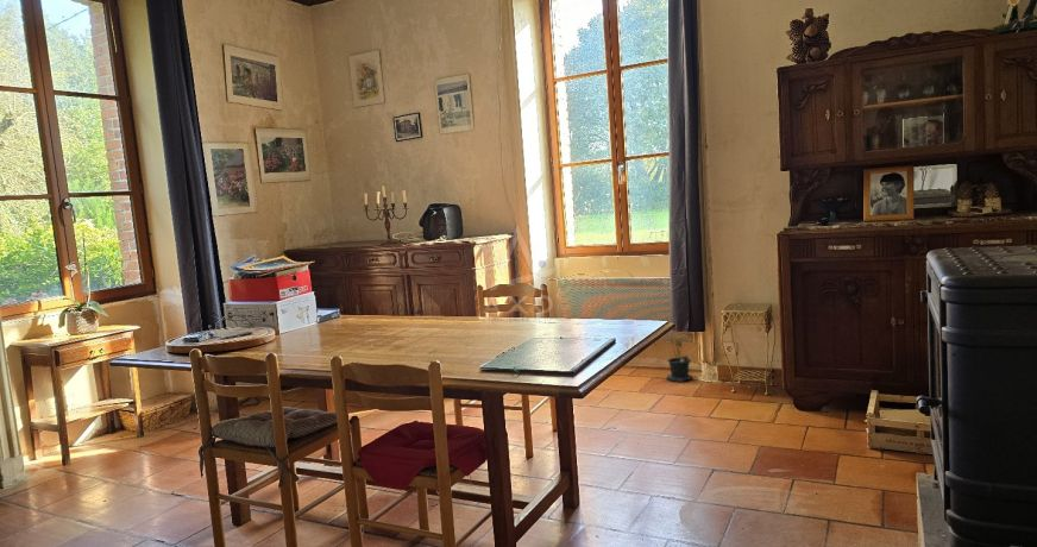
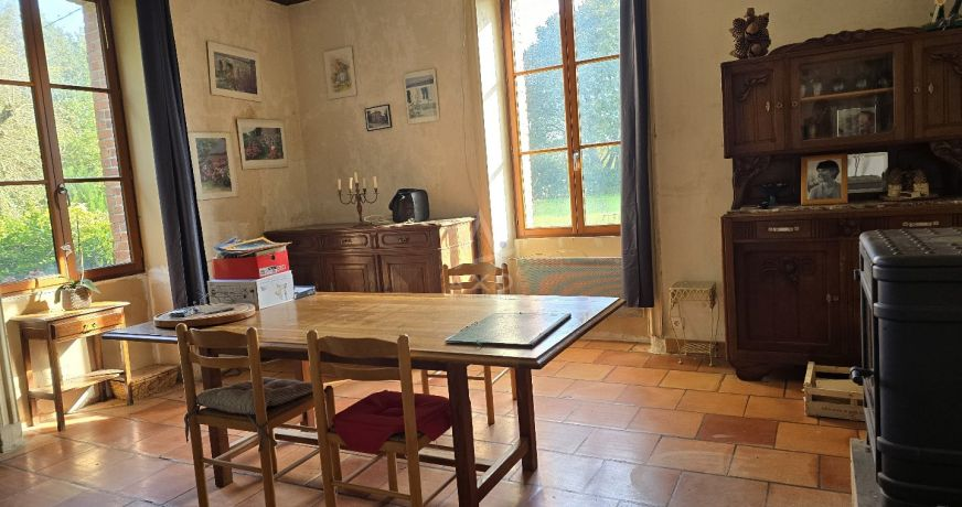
- potted plant (678, 356)
